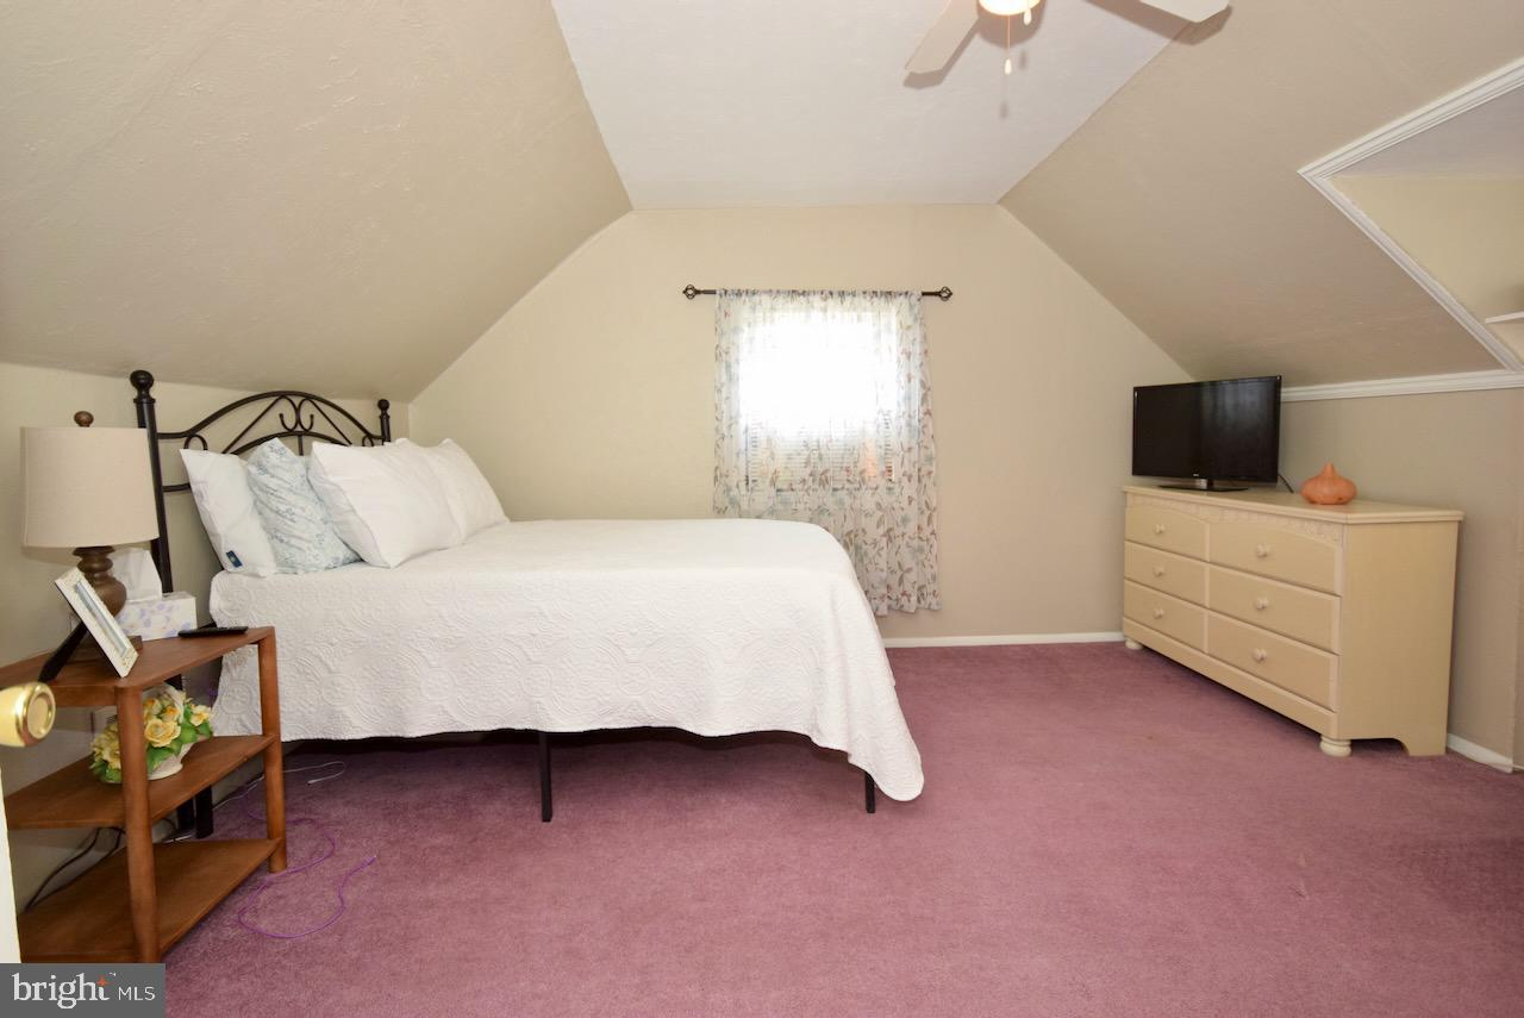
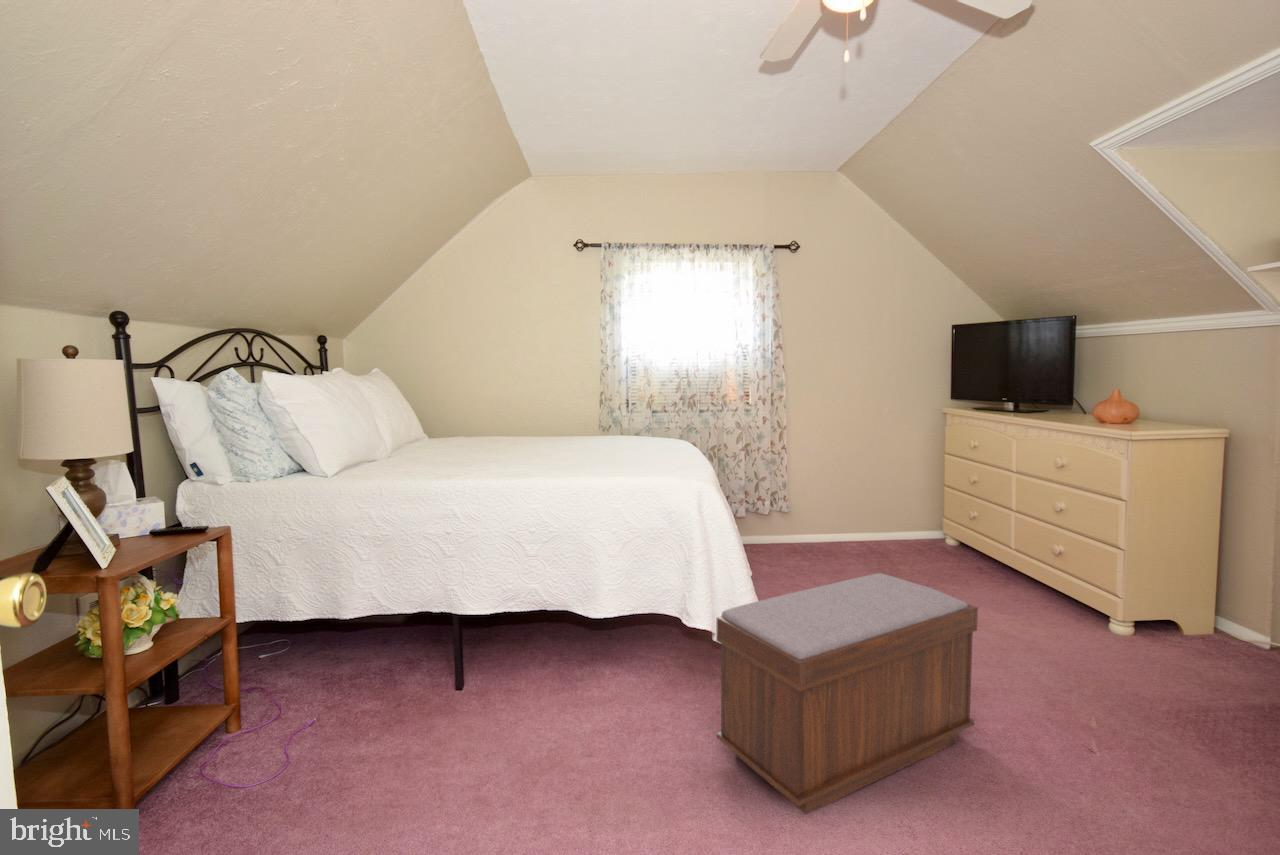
+ bench (846, 675)
